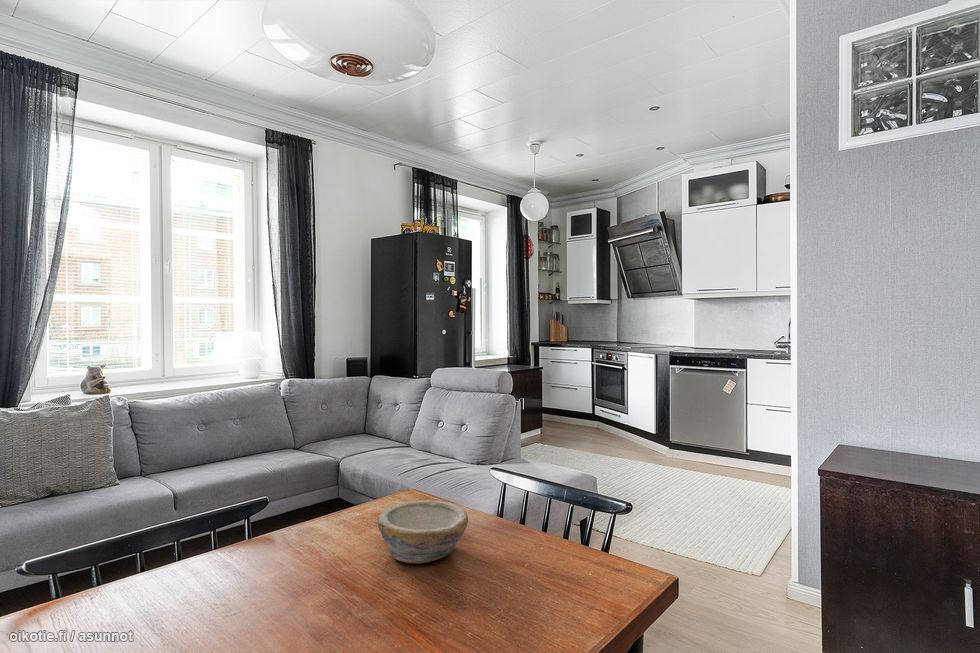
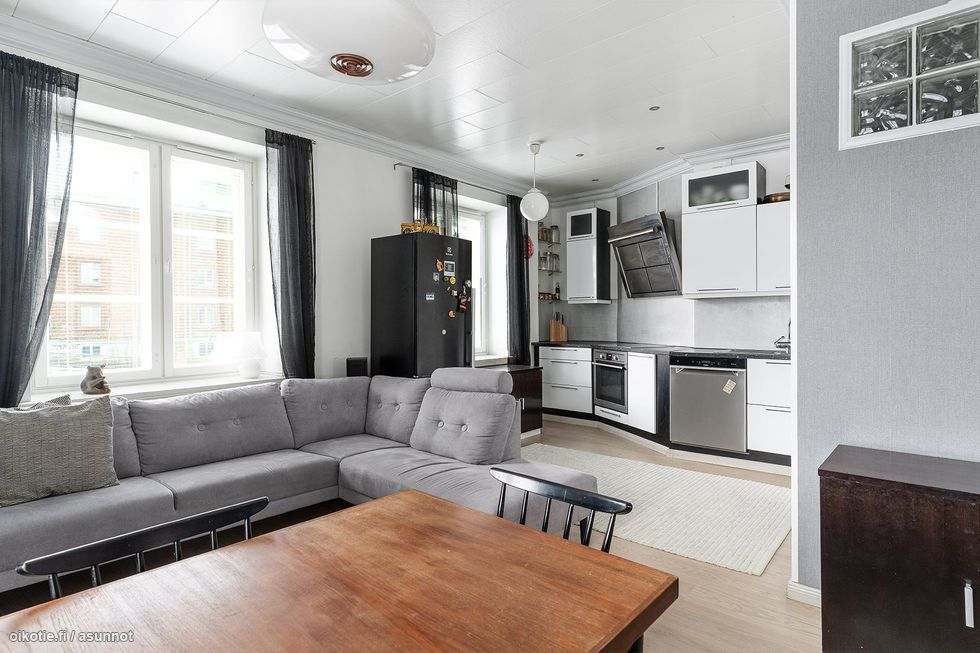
- bowl (423, 533)
